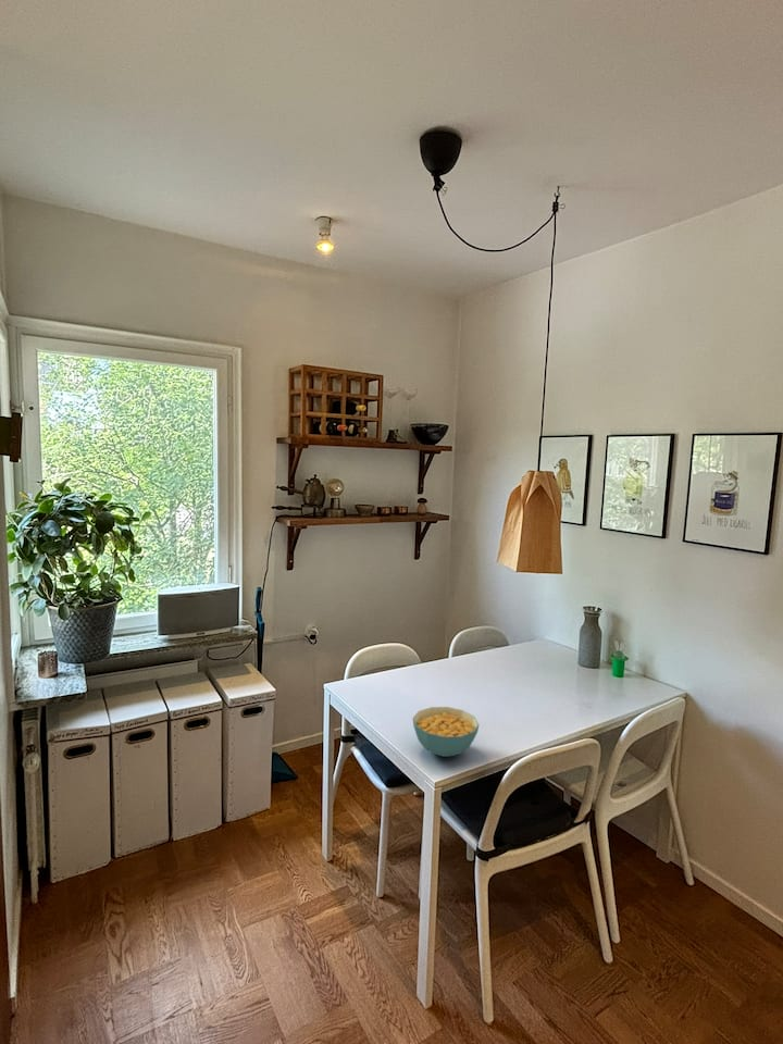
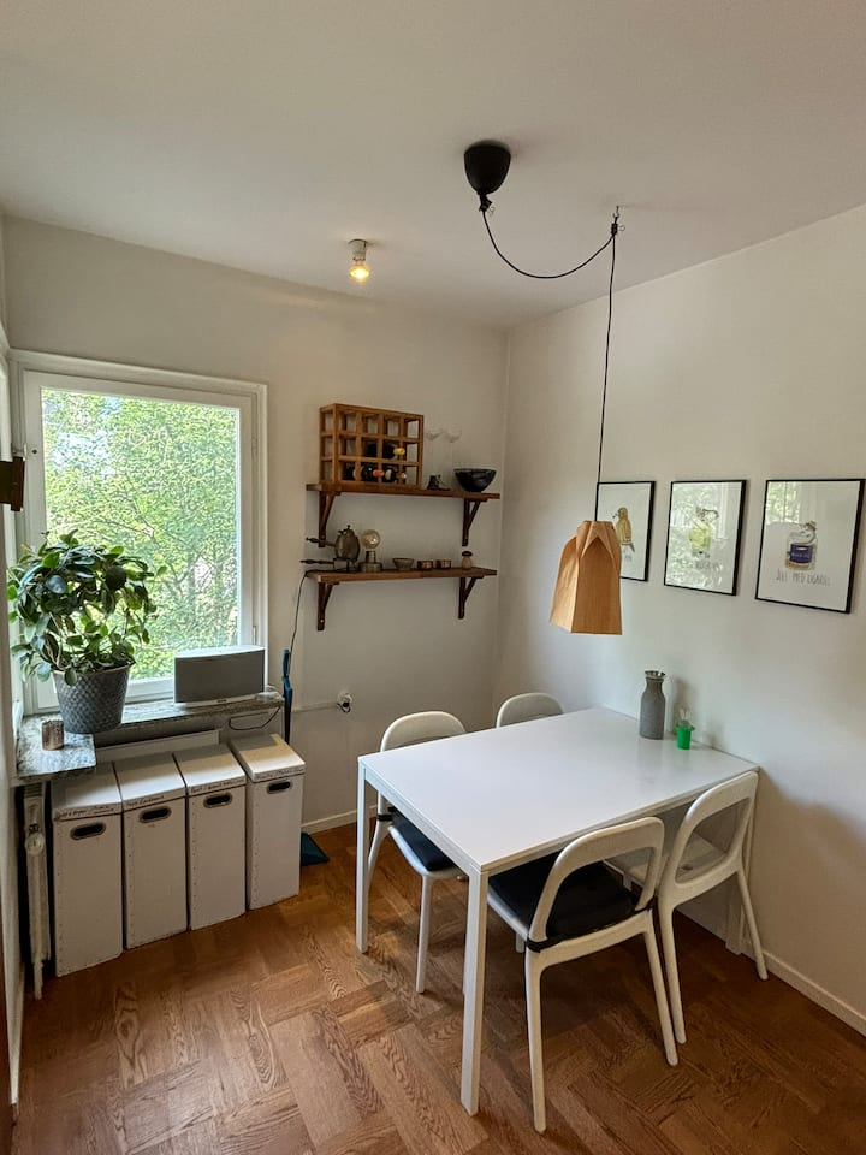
- cereal bowl (445, 736)
